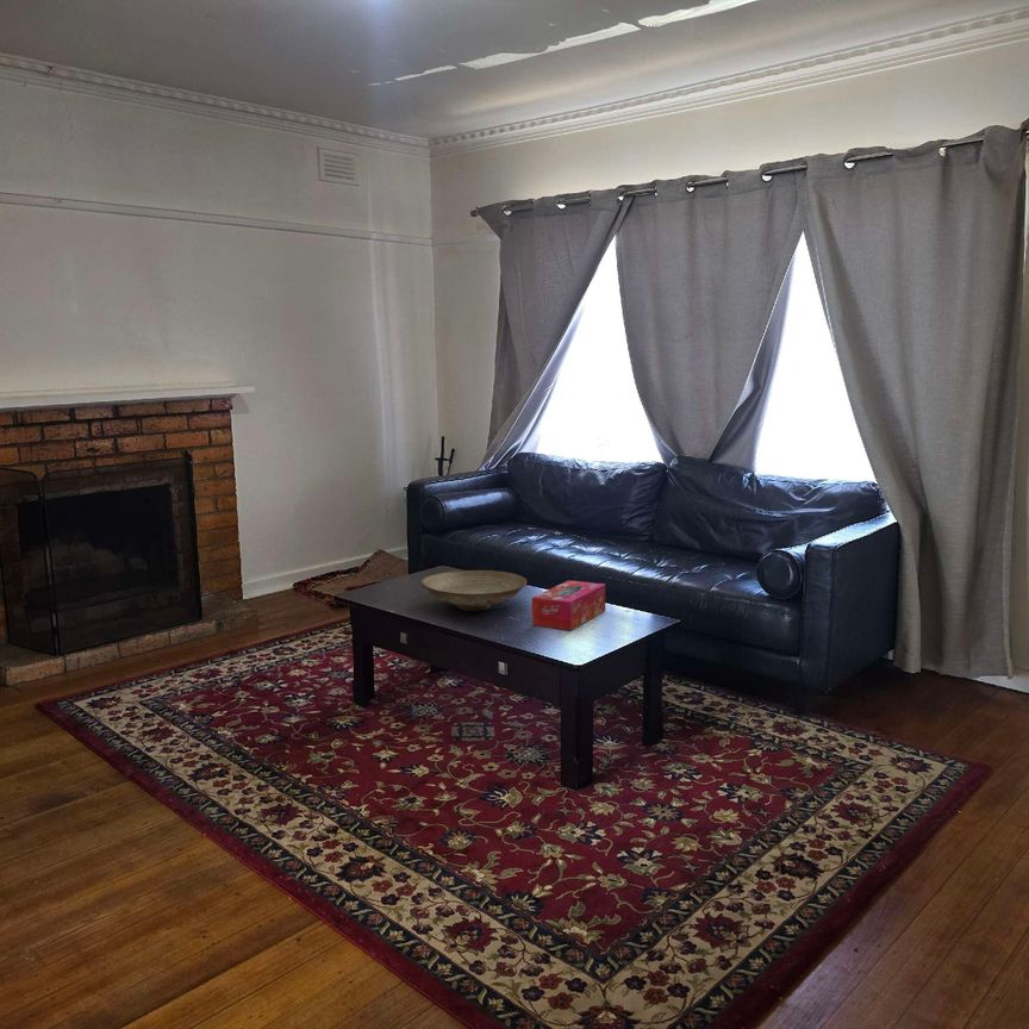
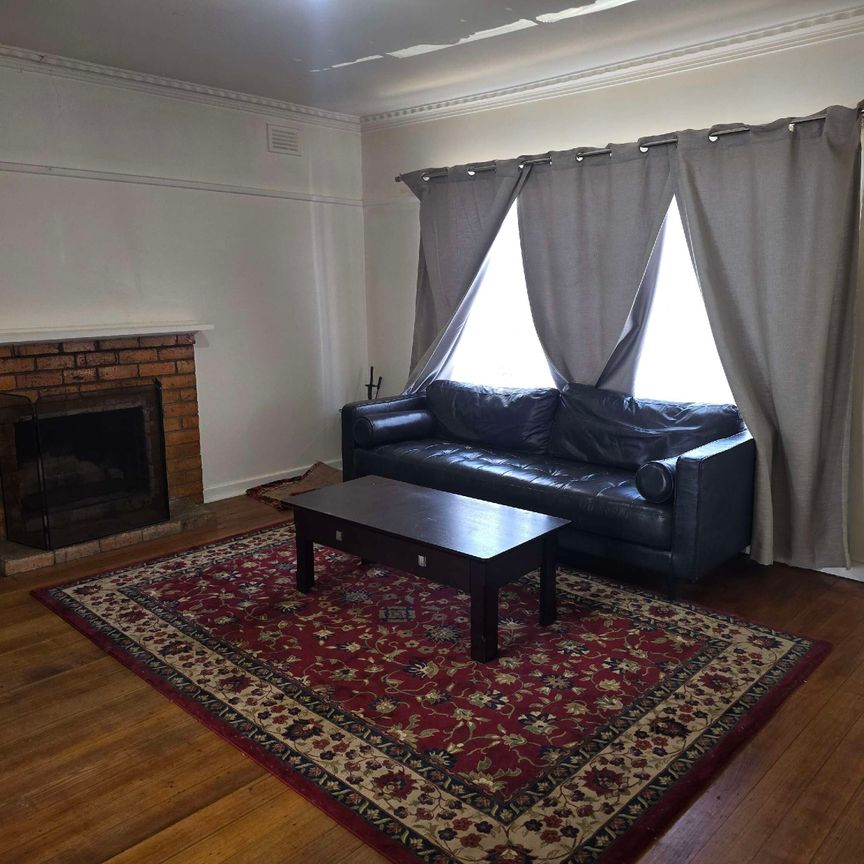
- tissue box (569, 604)
- decorative bowl (474, 593)
